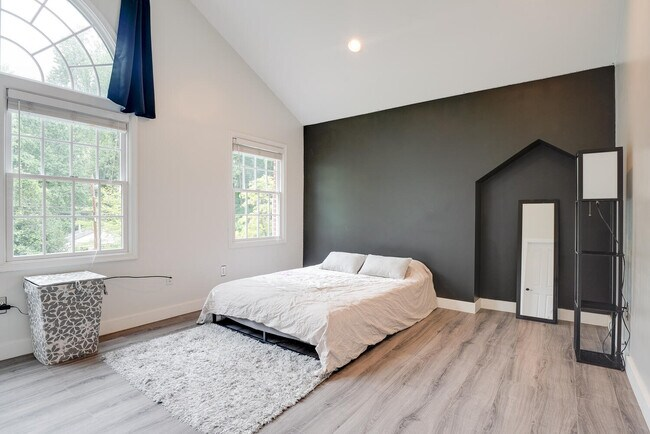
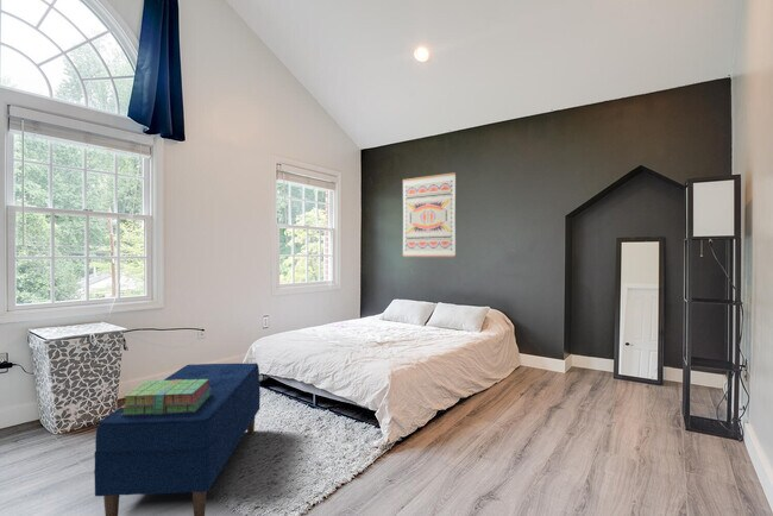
+ stack of books (169, 395)
+ bench (195, 428)
+ wall art (427, 216)
